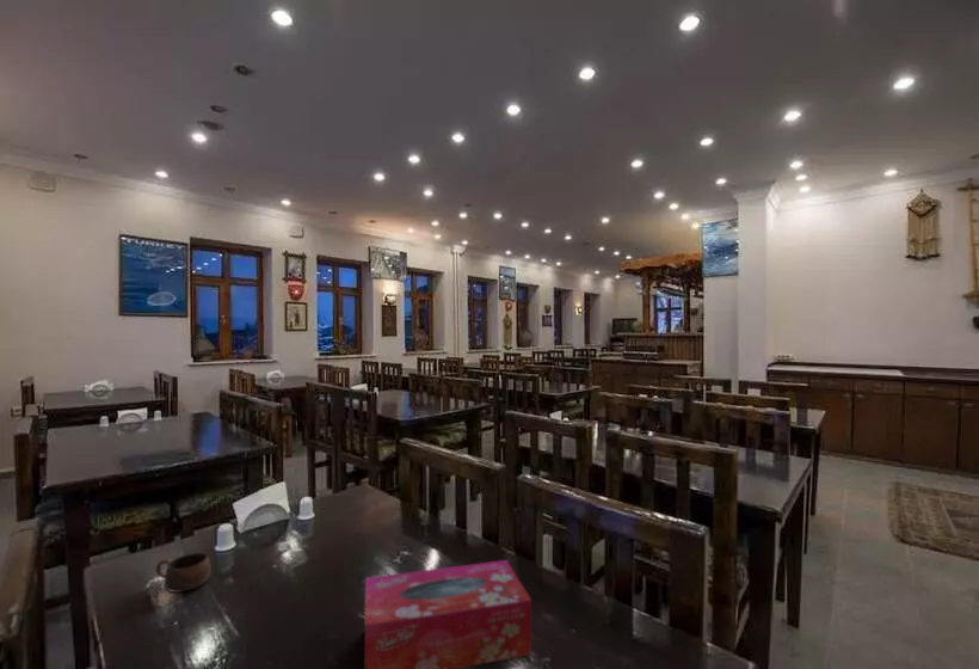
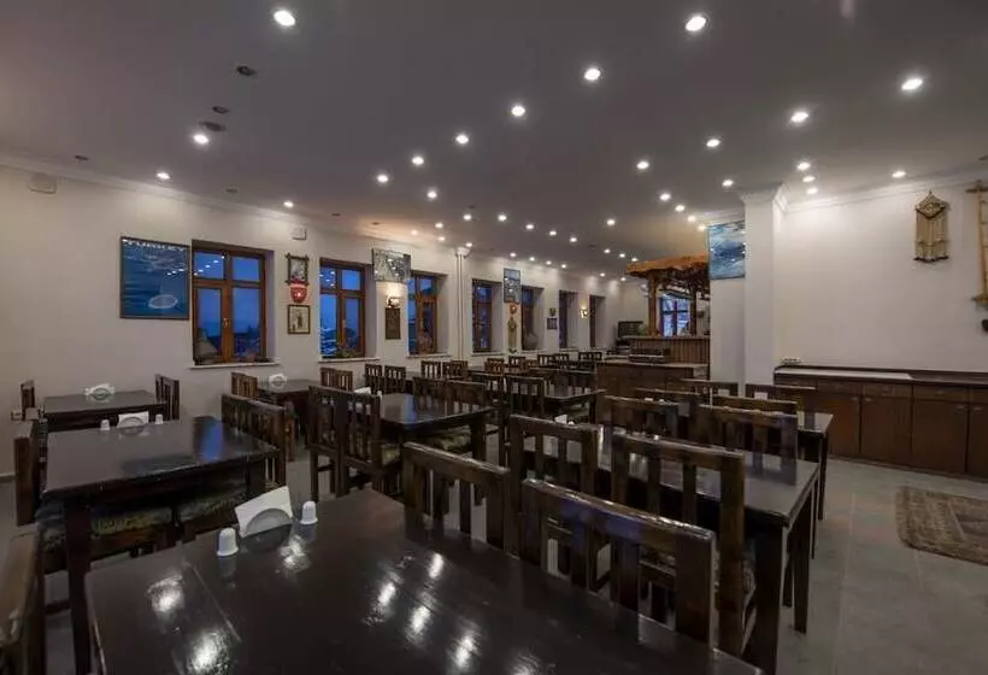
- cup (183, 570)
- tissue box (444, 614)
